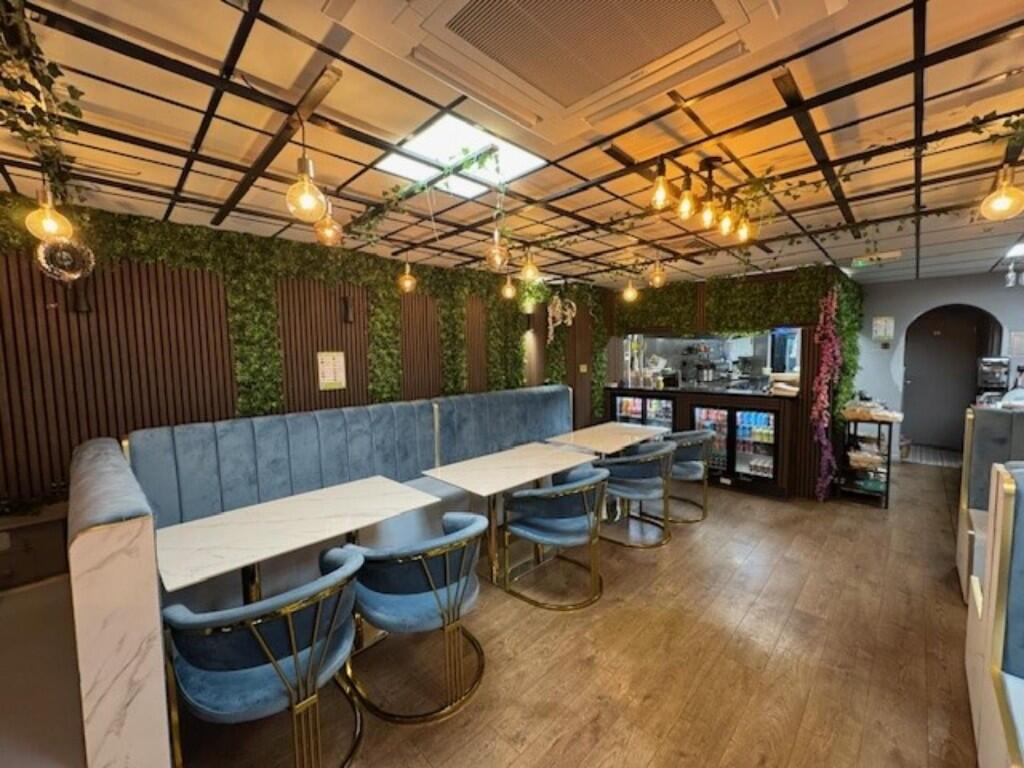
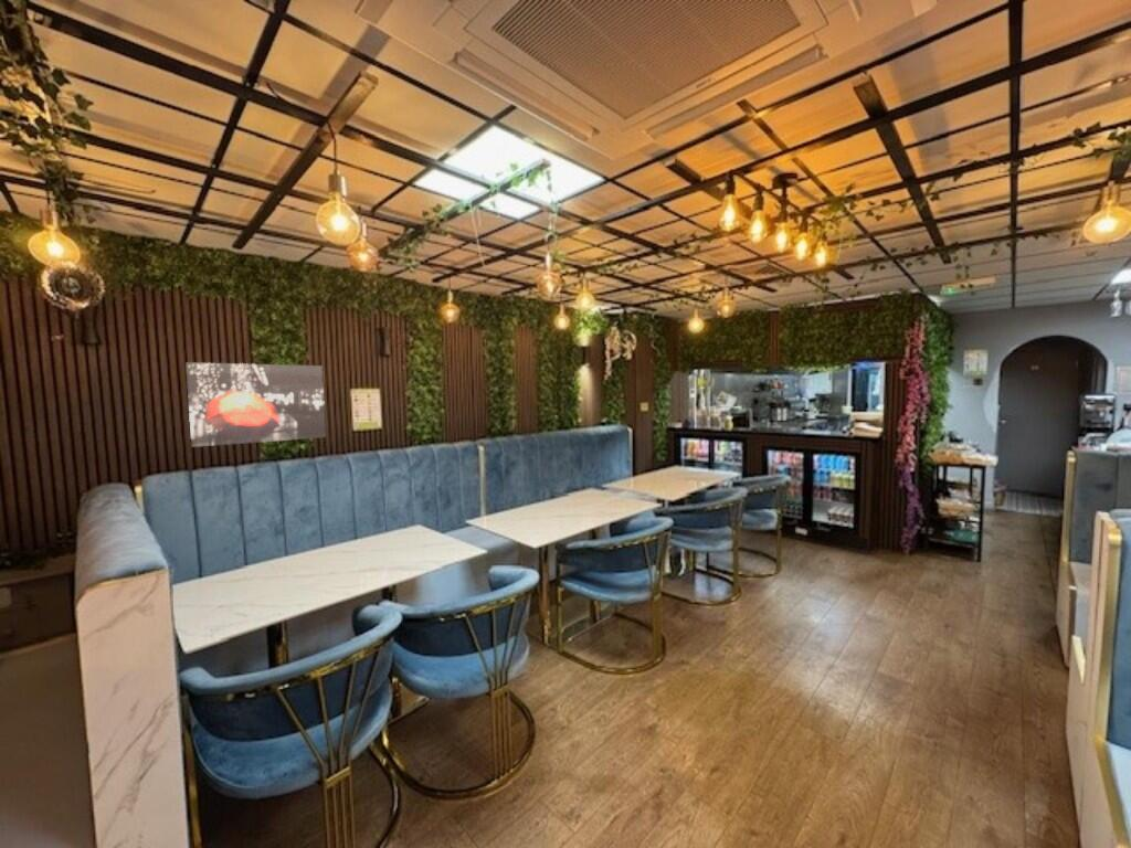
+ wall art (261, 403)
